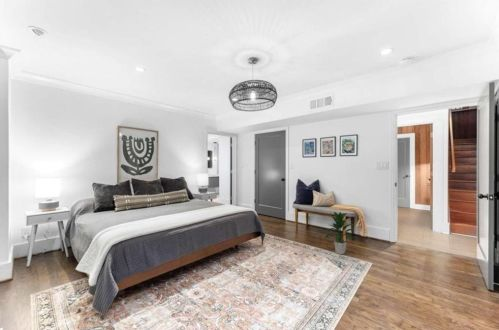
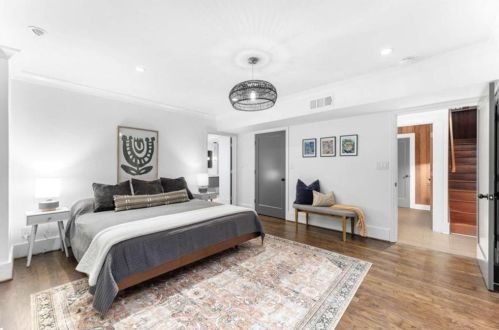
- indoor plant (339, 231)
